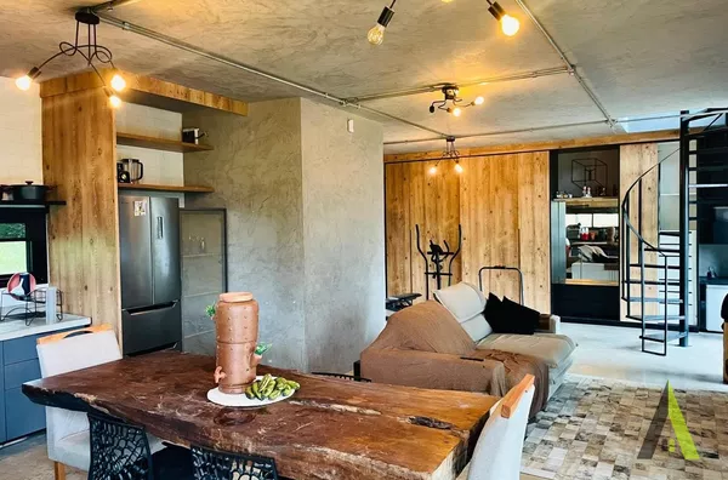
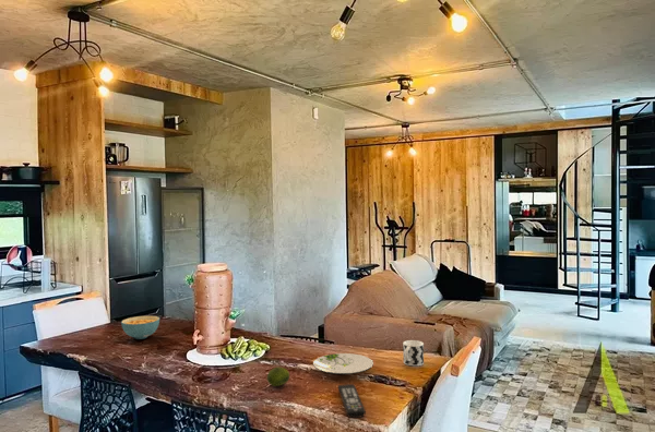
+ cereal bowl (141, 328)
+ cup (412, 353)
+ fruit (277, 376)
+ plate (343, 367)
+ remote control (350, 399)
